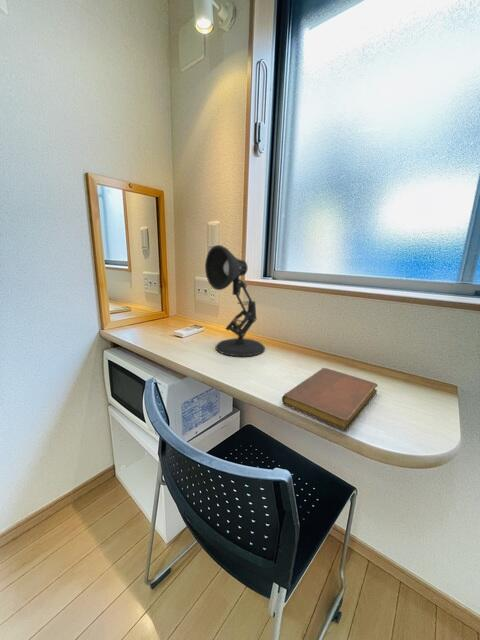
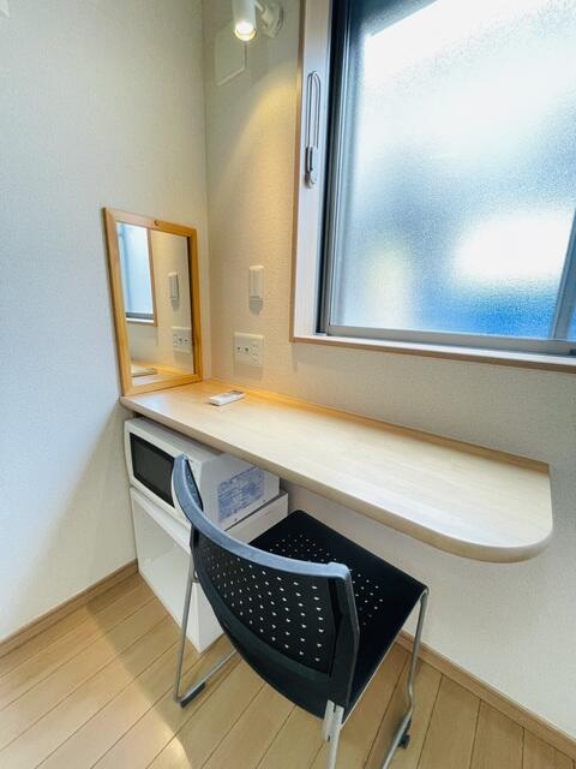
- notebook (332, 392)
- desk lamp (239, 299)
